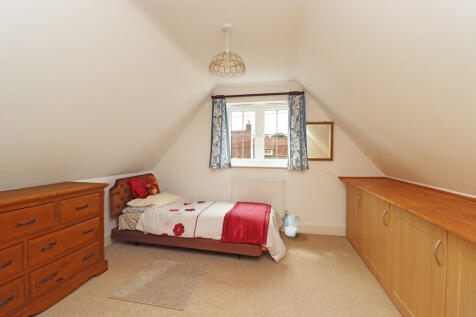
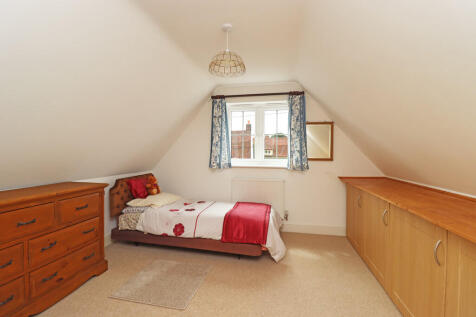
- waste basket (290, 226)
